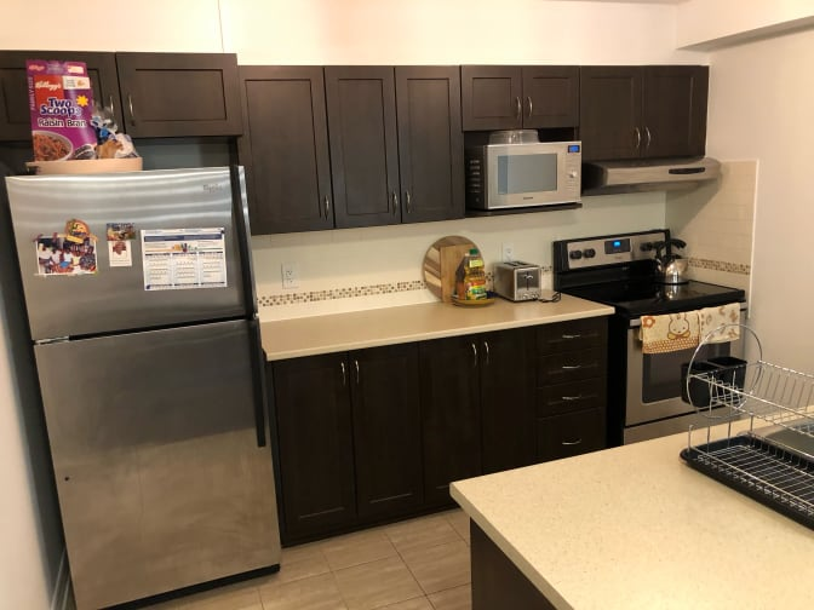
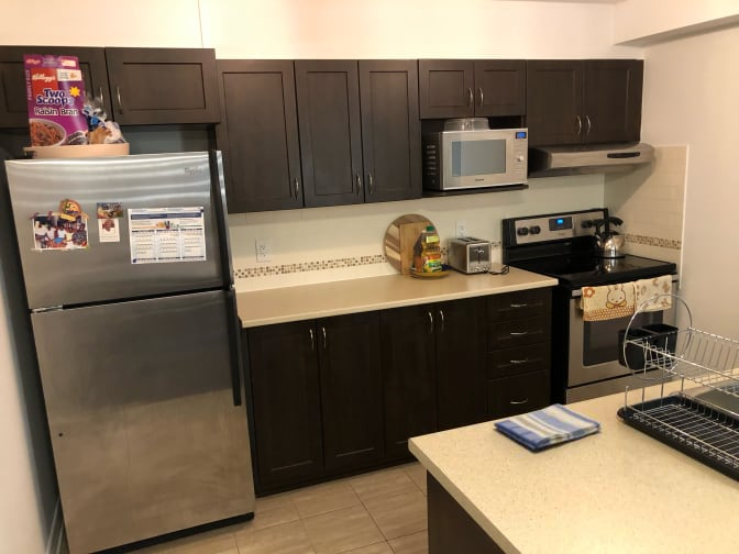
+ dish towel (547, 424)
